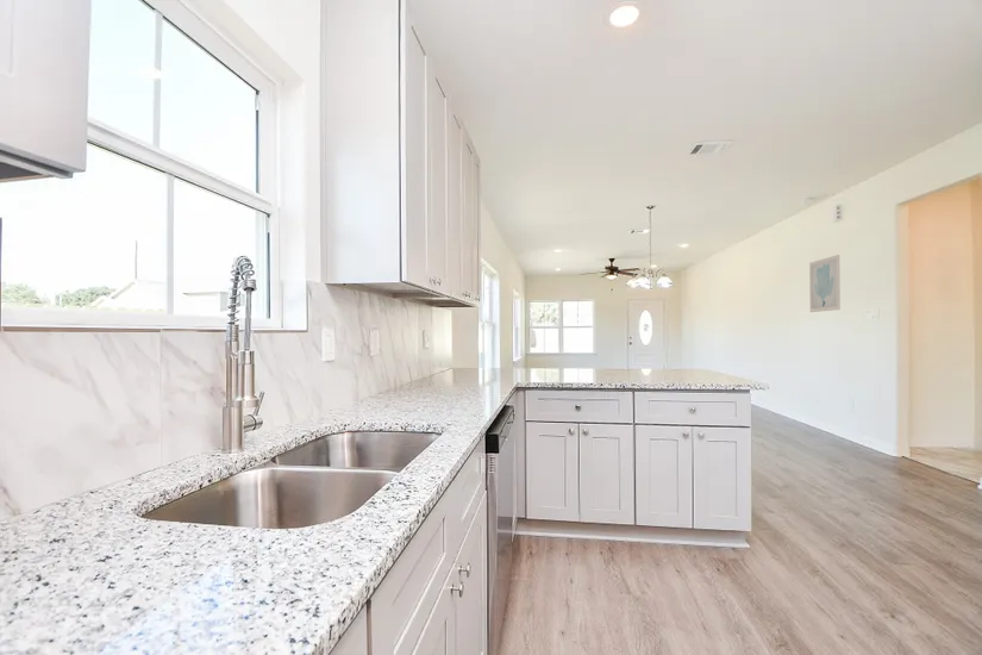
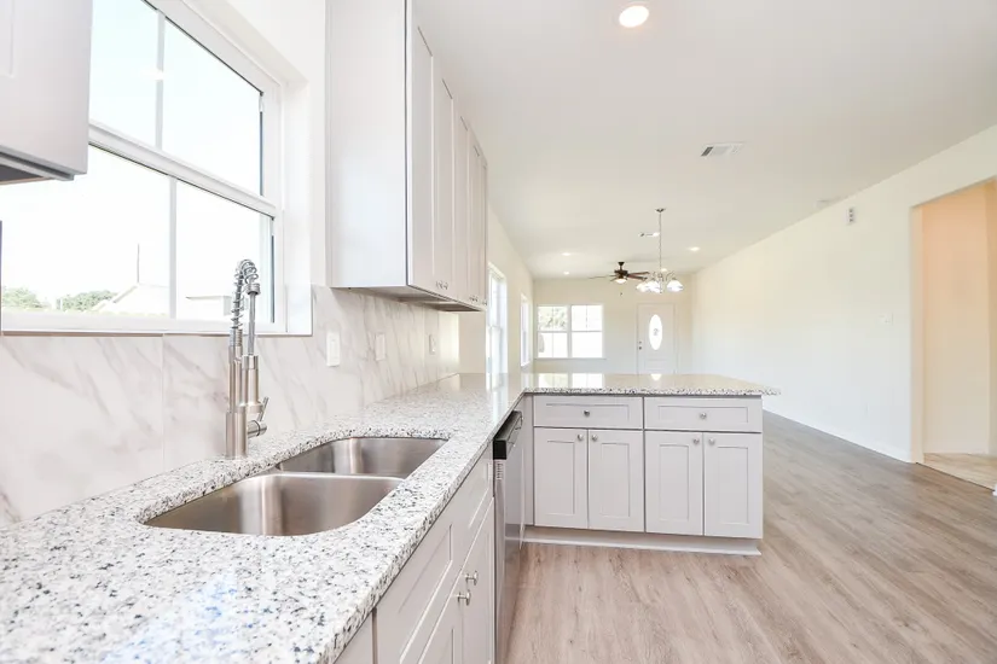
- wall art (824, 285)
